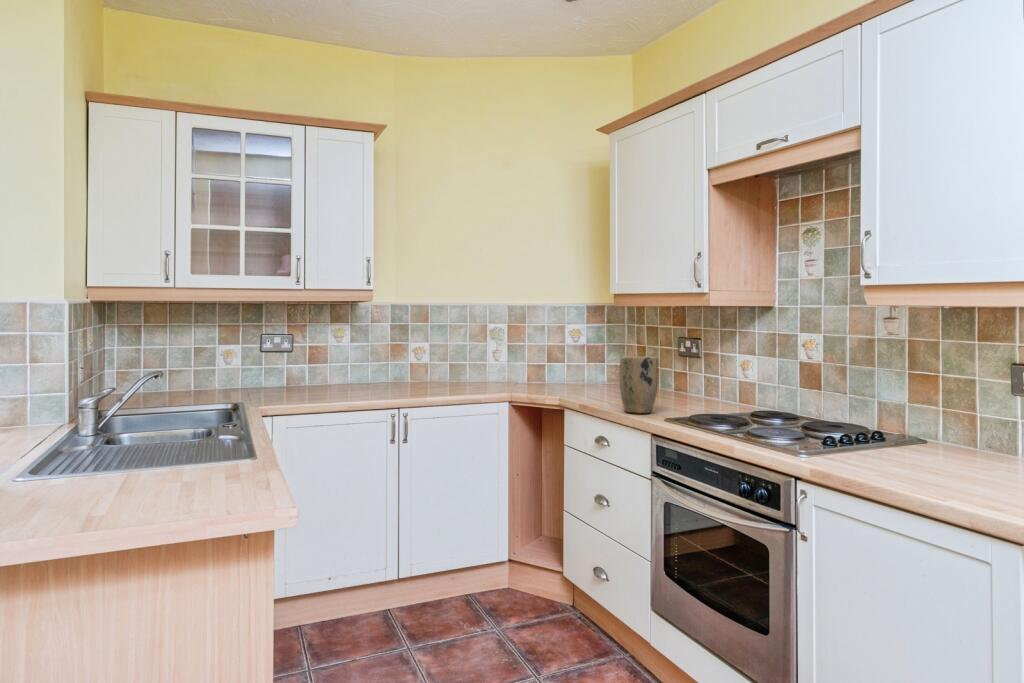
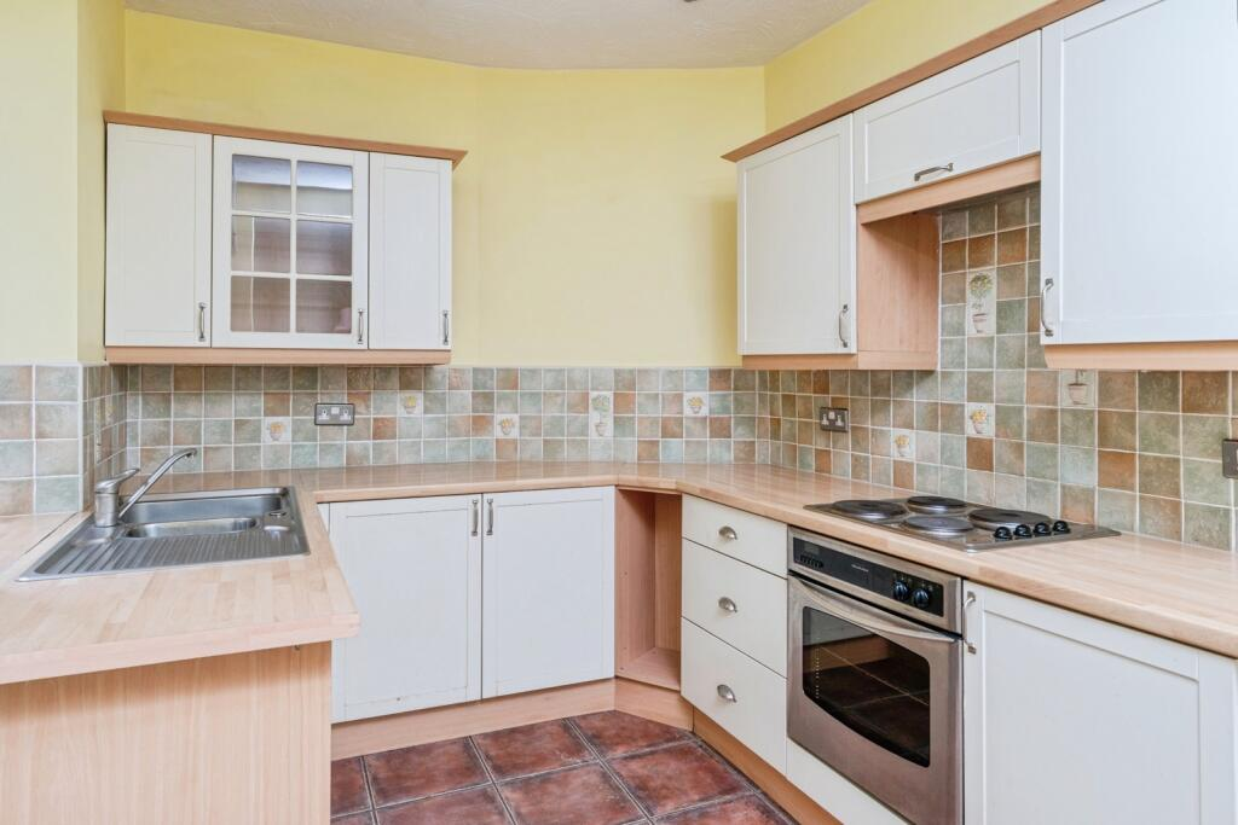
- plant pot (638, 384)
